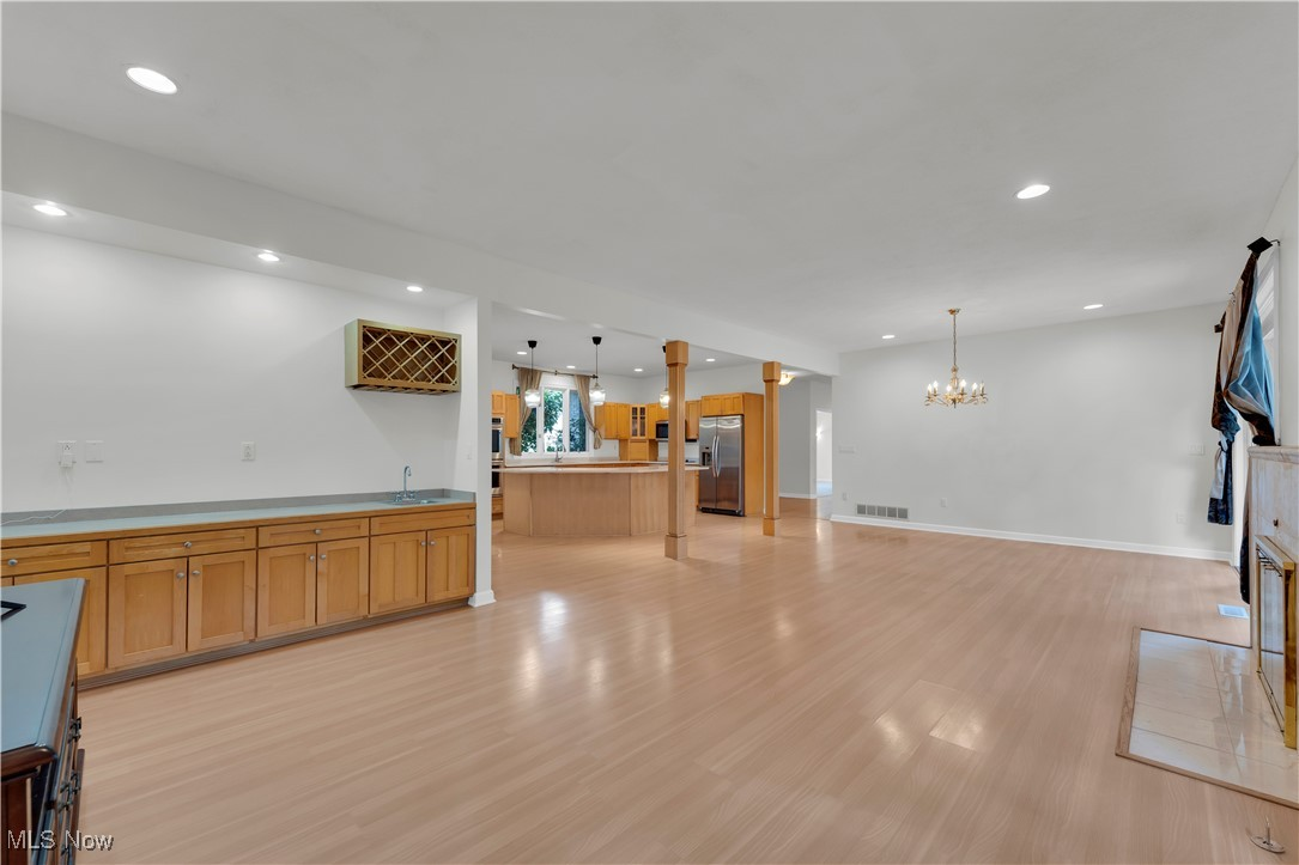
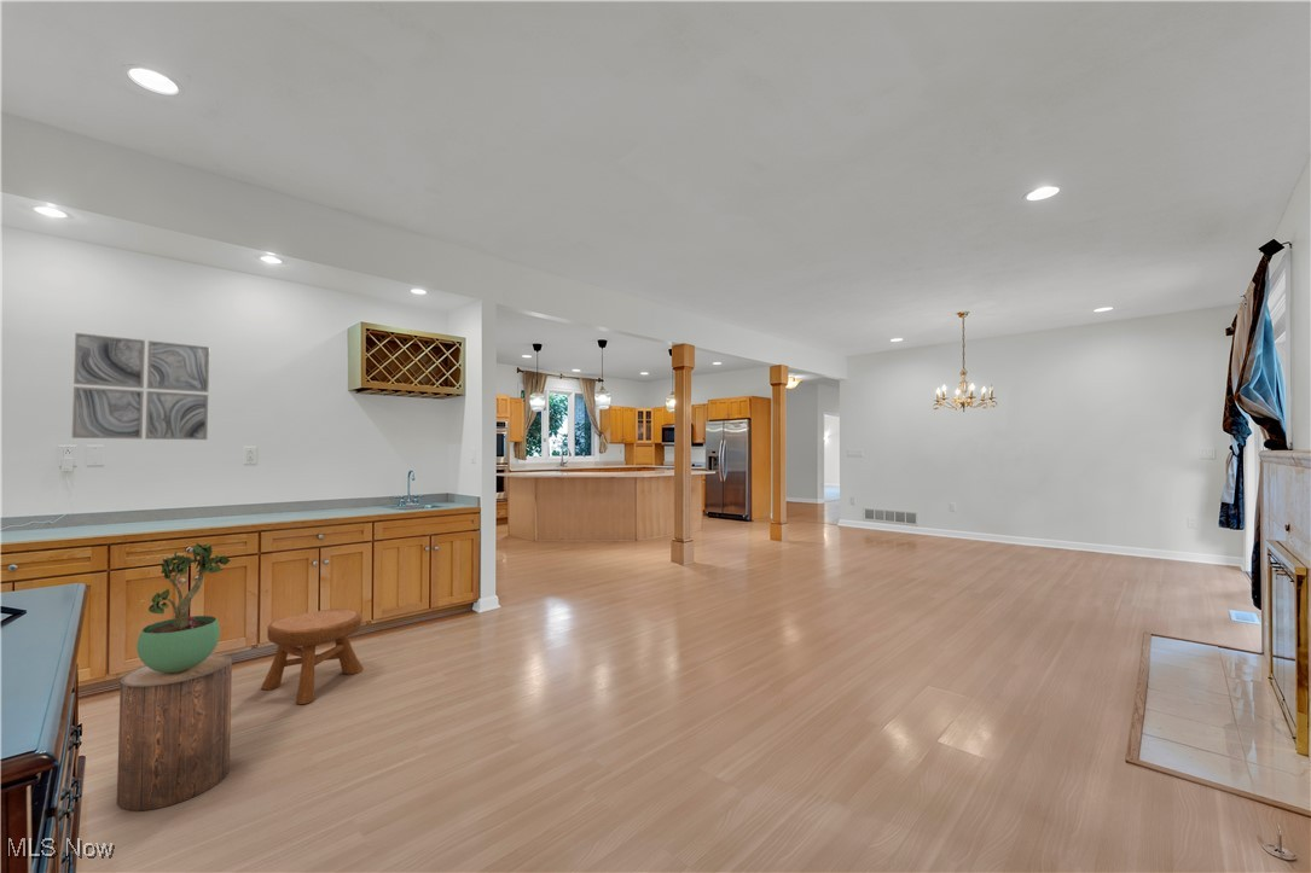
+ stool (320, 653)
+ stool (176, 726)
+ potted plant (184, 605)
+ wall art (143, 388)
